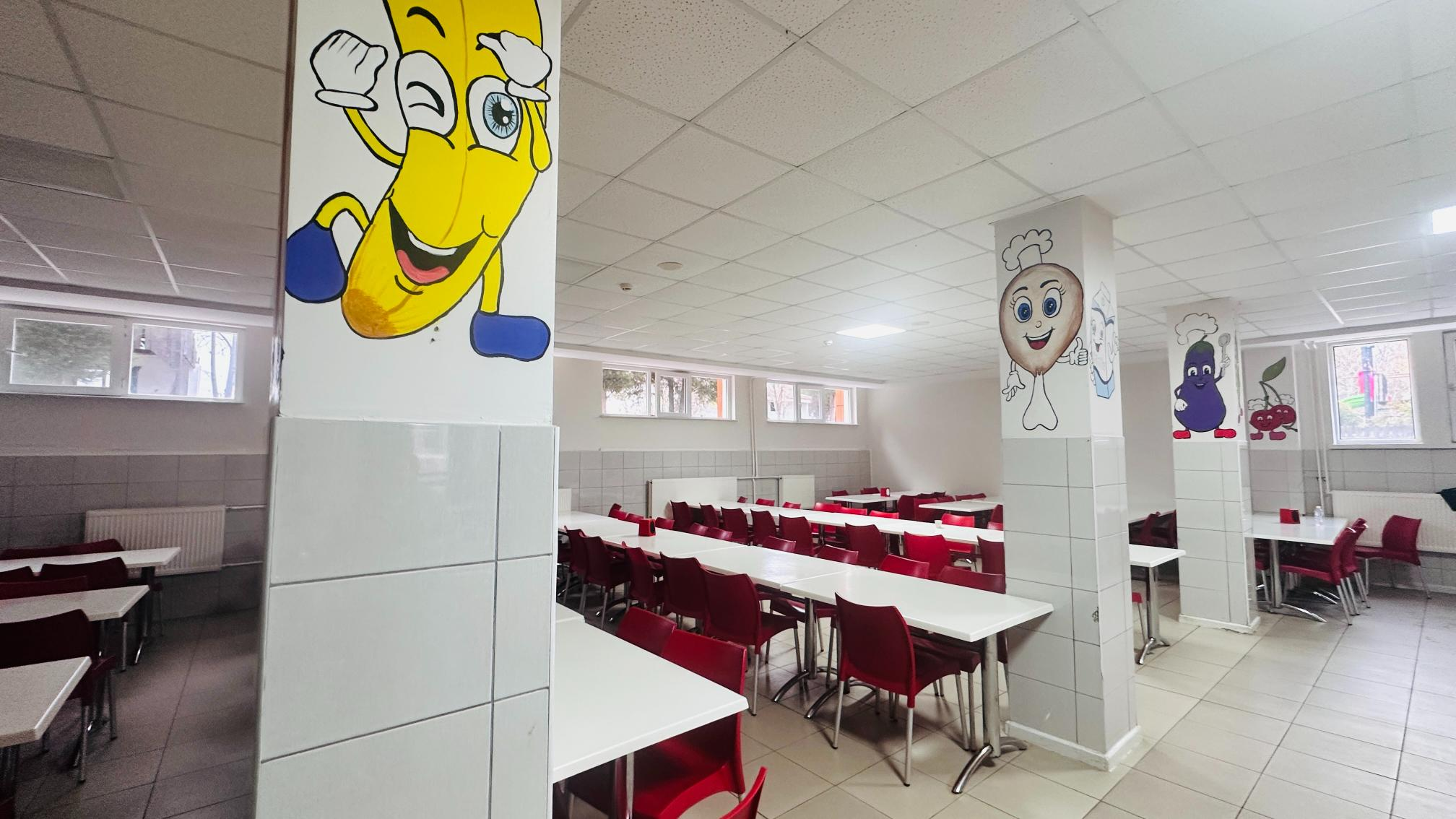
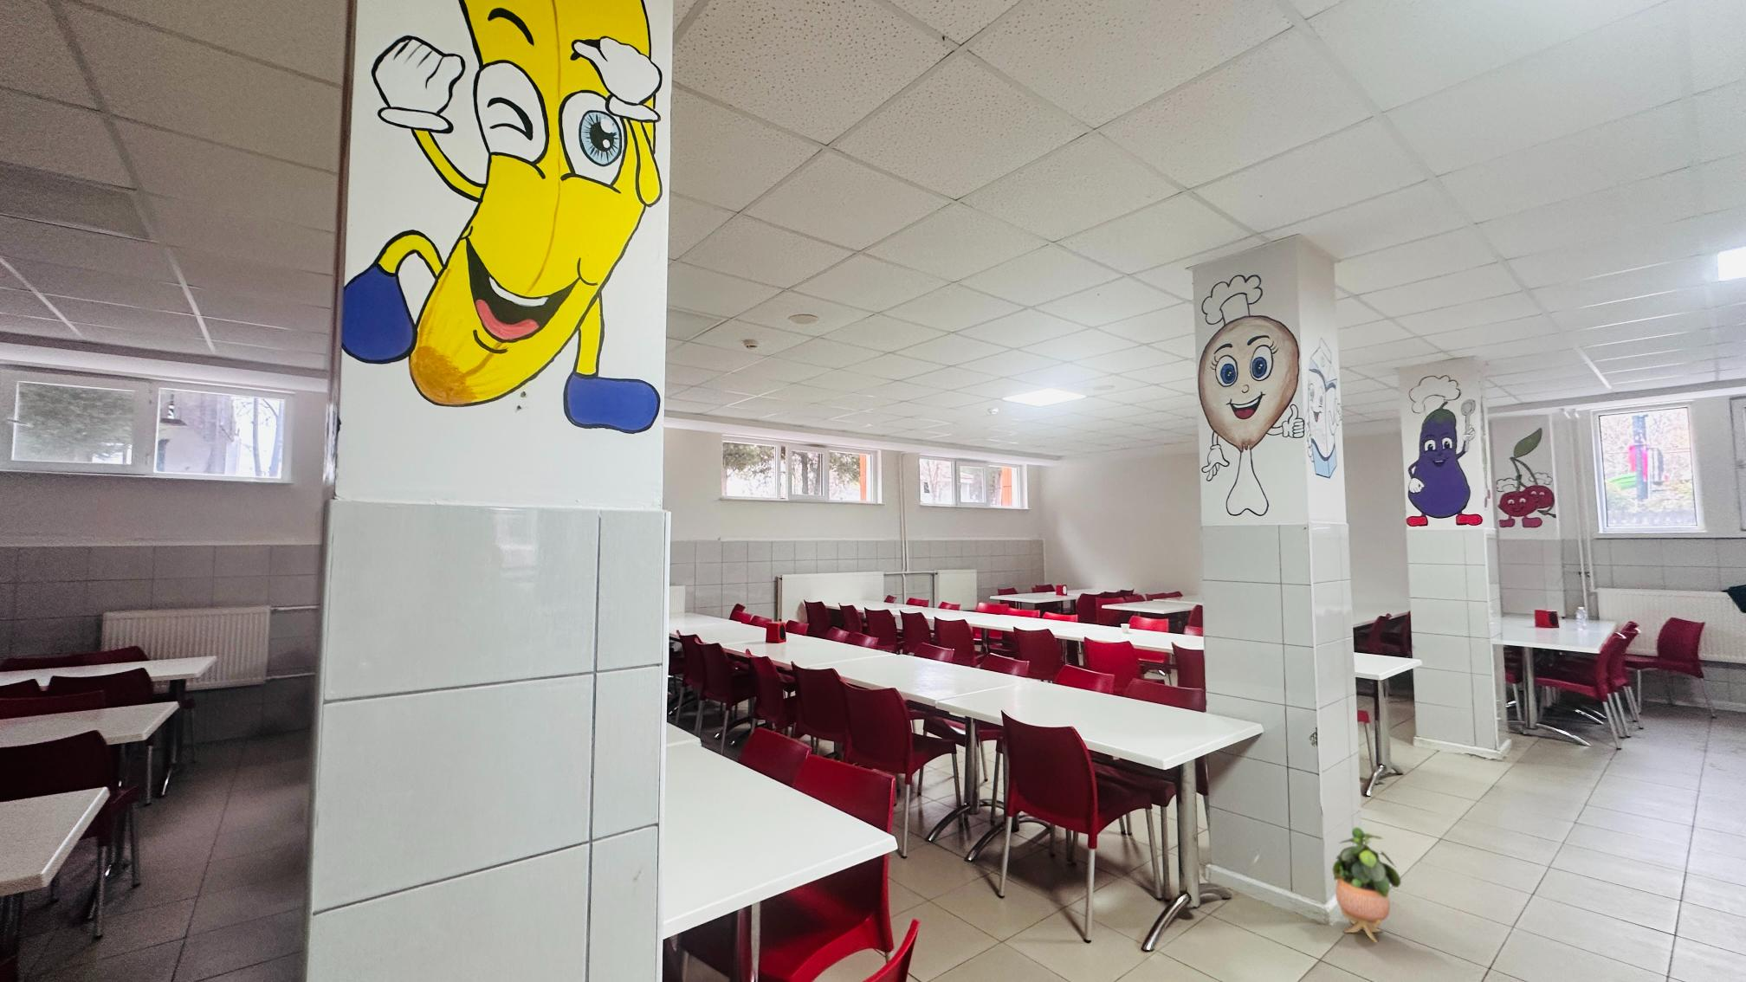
+ potted plant (1366, 880)
